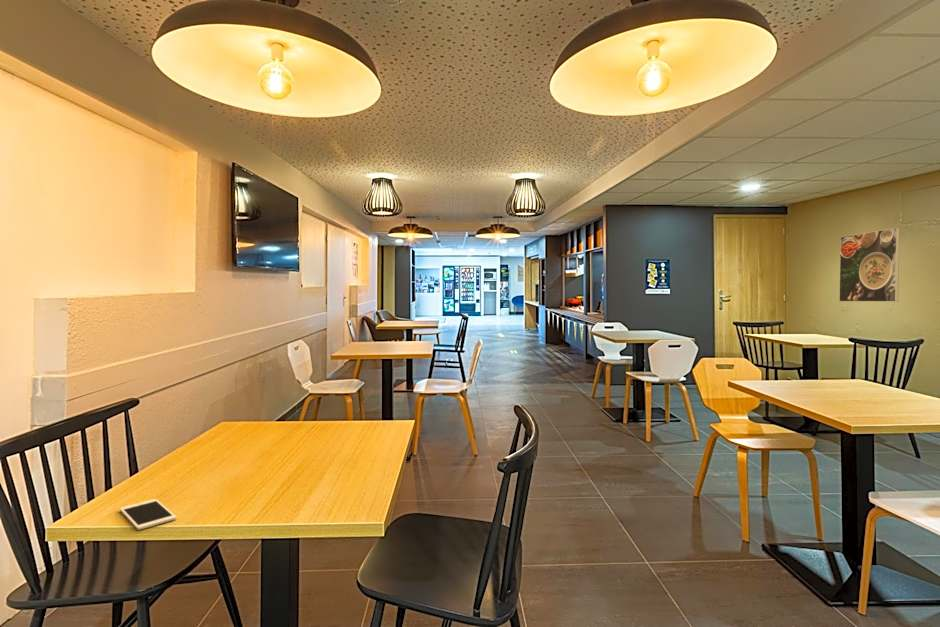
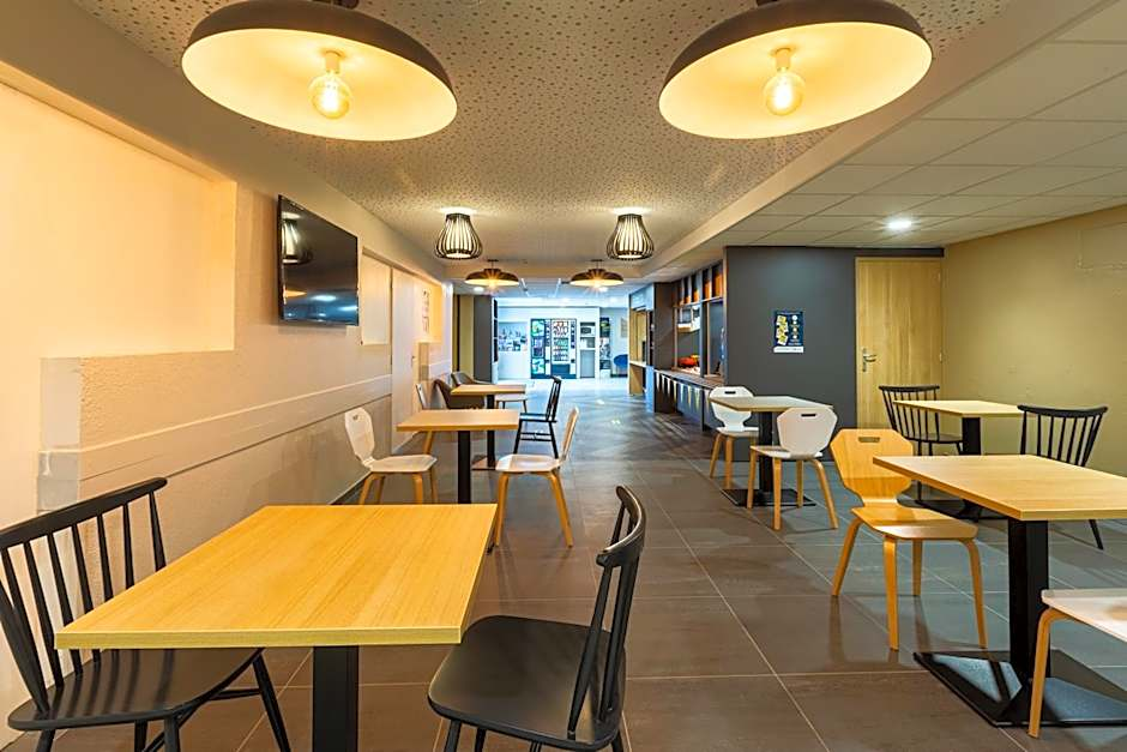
- cell phone (147, 513)
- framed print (867, 267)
